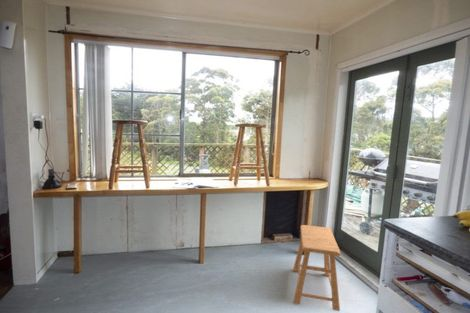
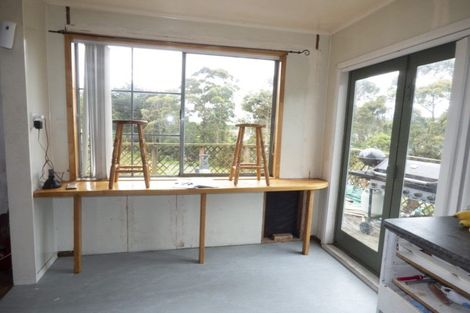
- stool (314, 266)
